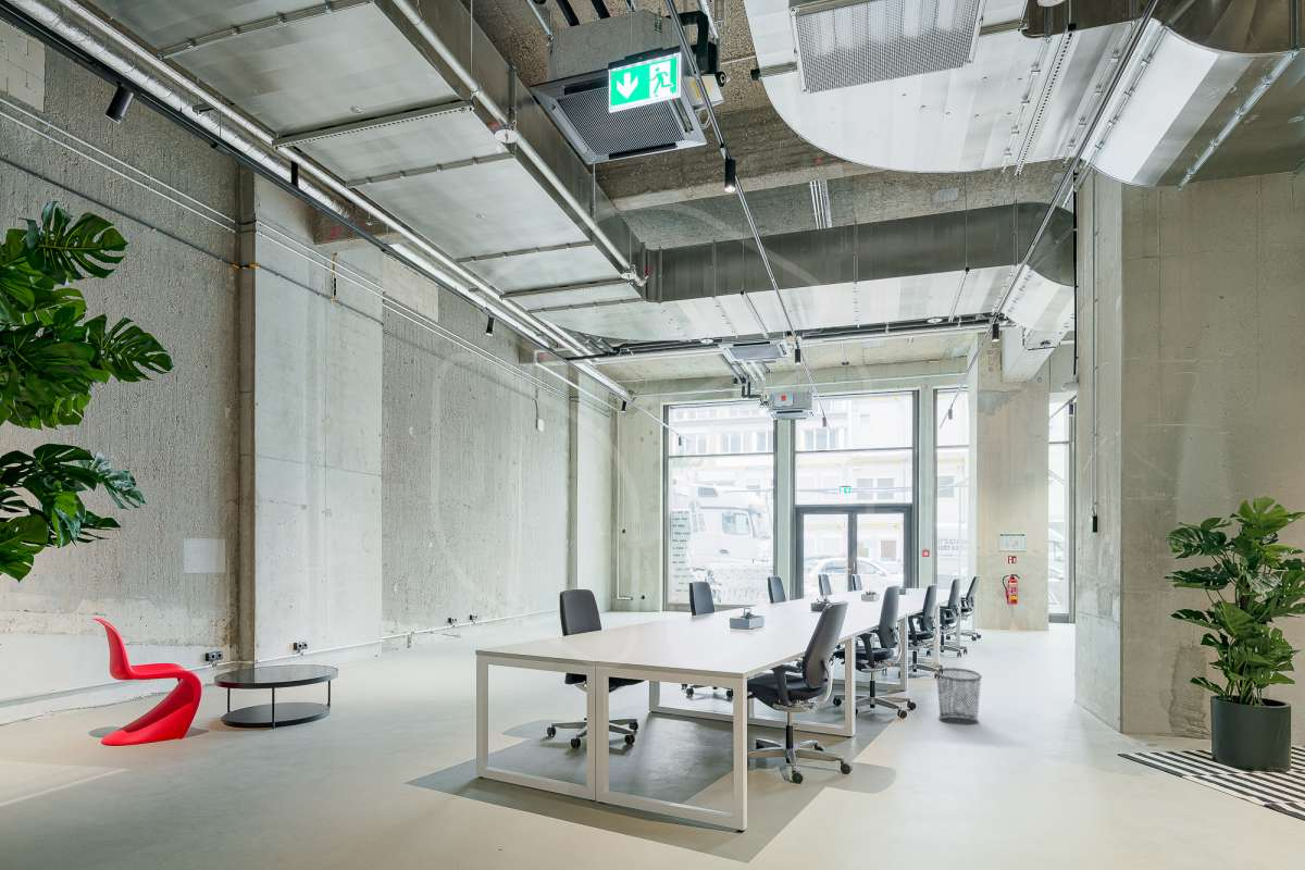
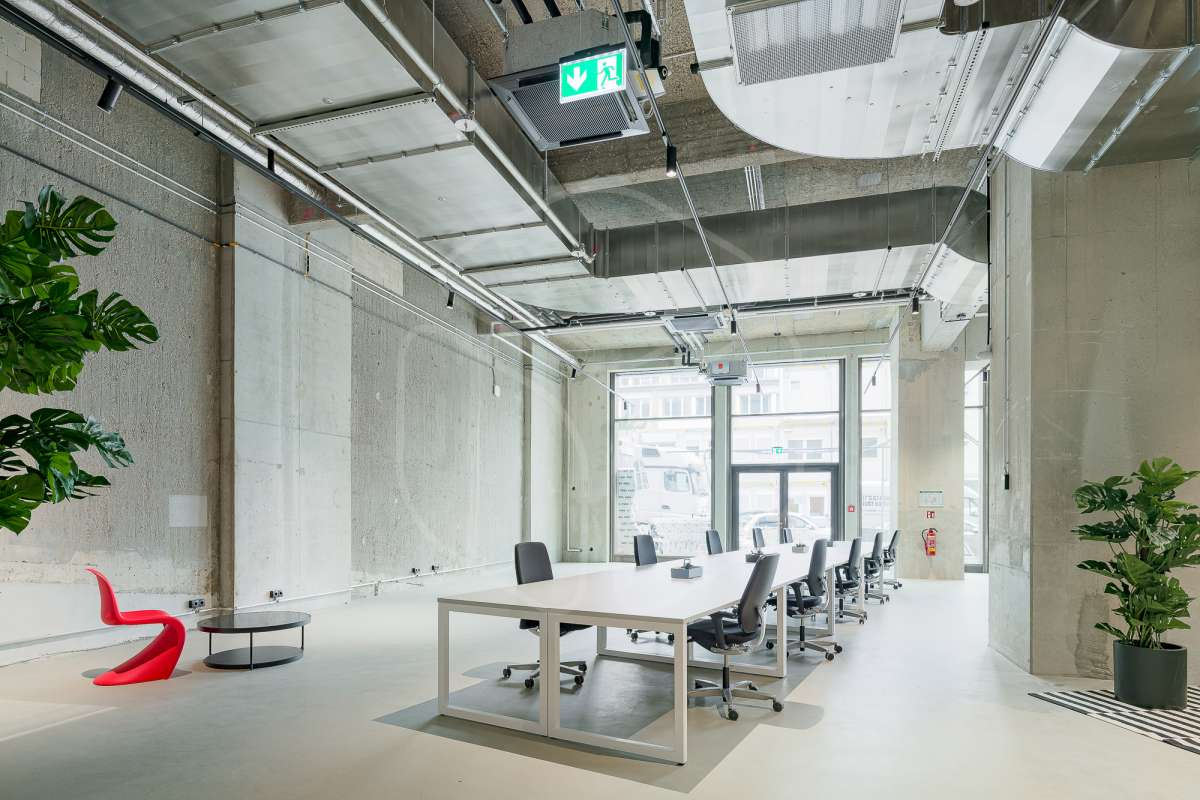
- waste bin (958, 696)
